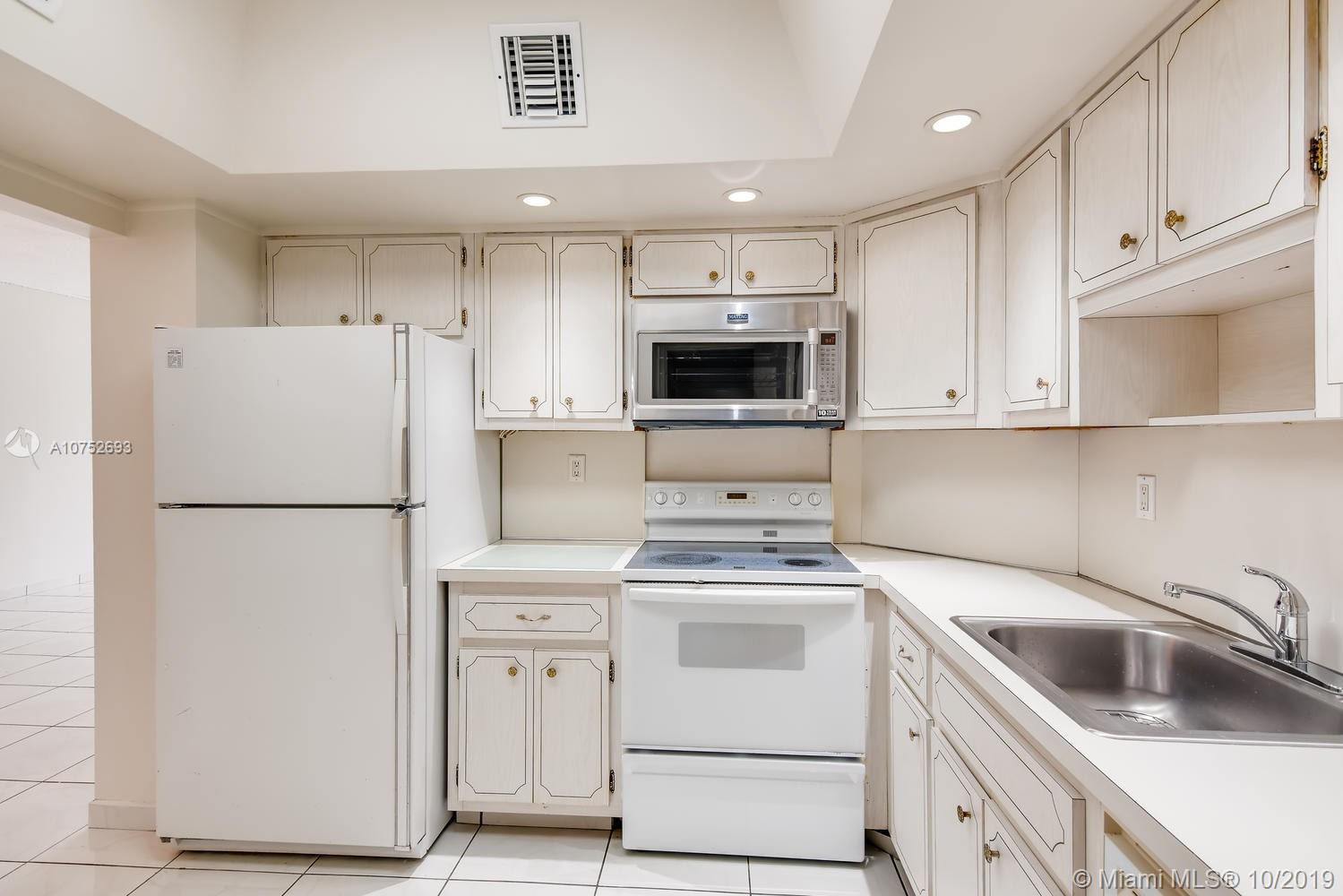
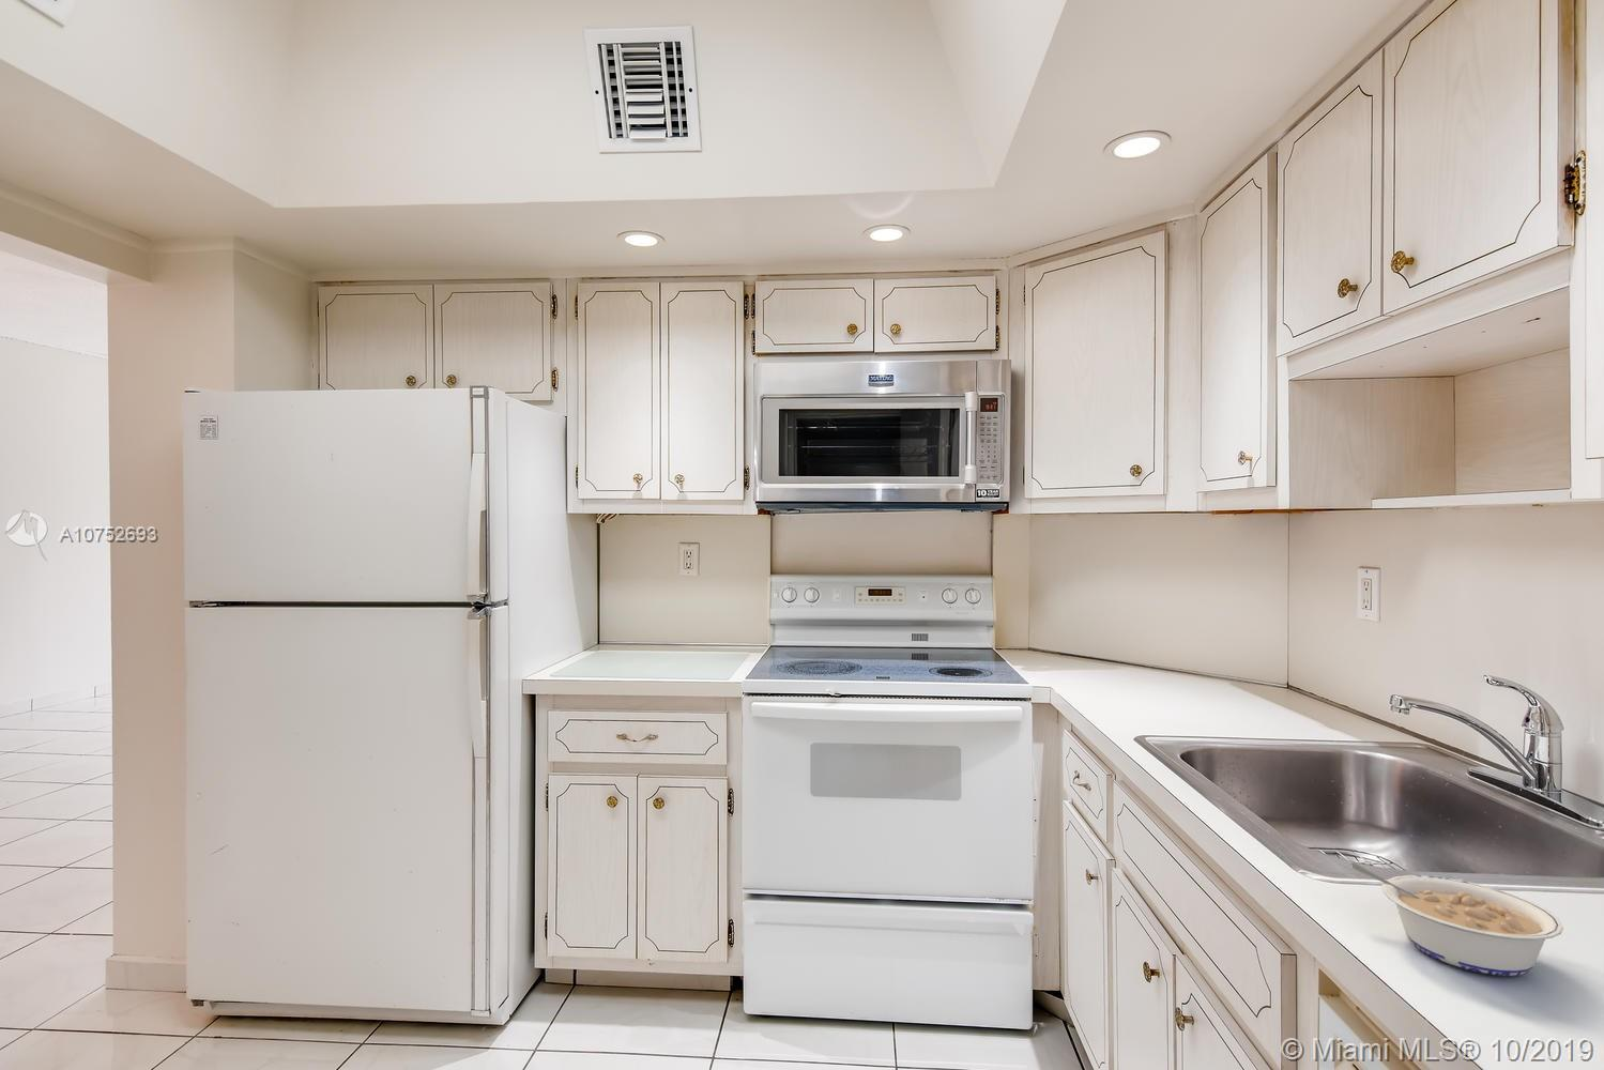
+ legume (1461, 921)
